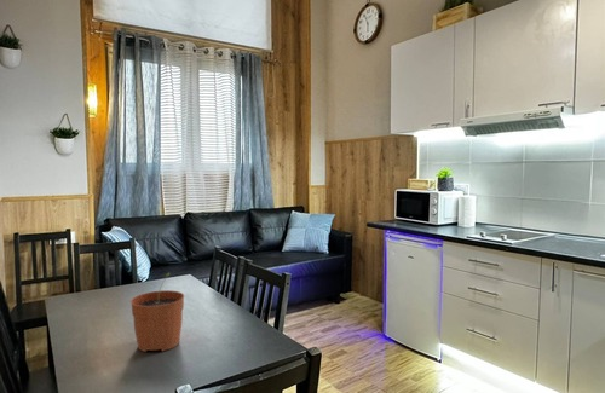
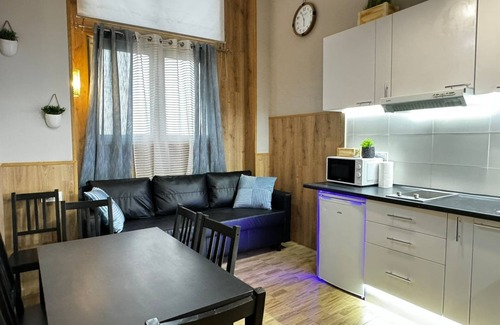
- plant pot (157, 308)
